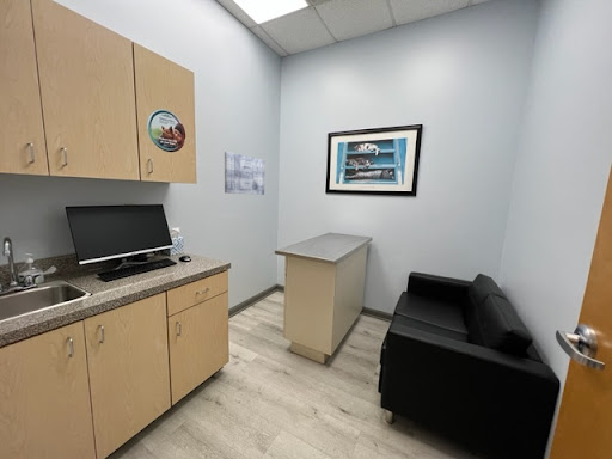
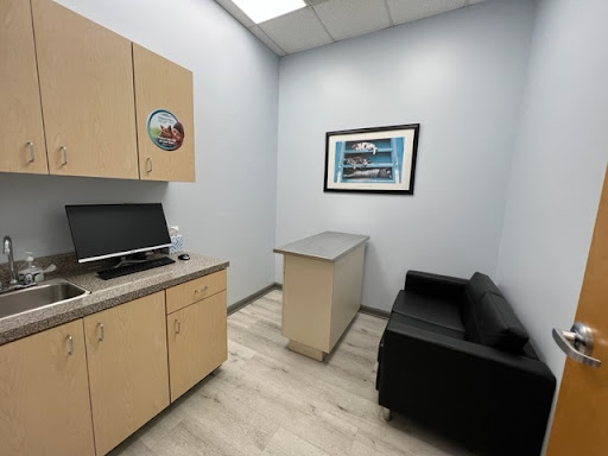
- wall art (246, 175)
